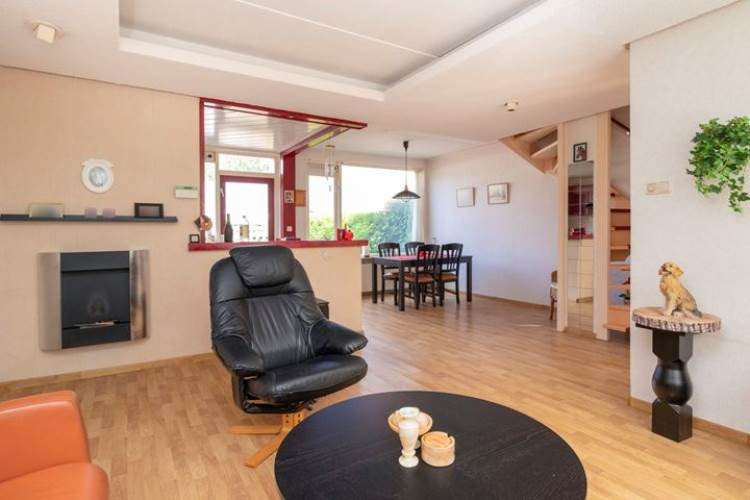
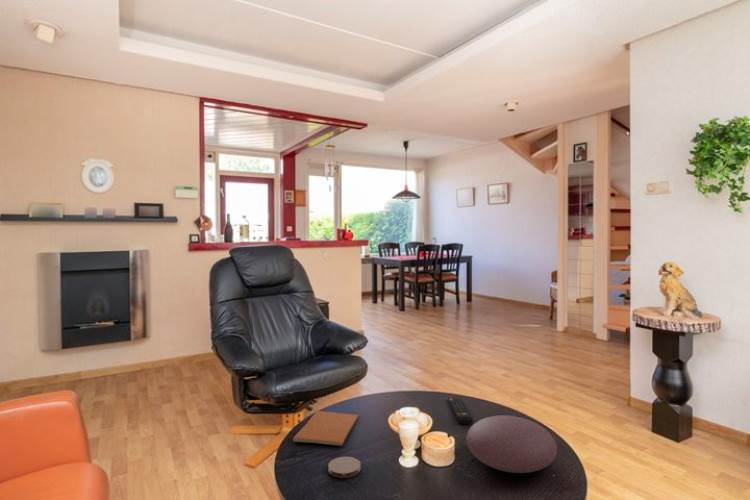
+ coaster (344, 466)
+ decorative bowl (510, 442)
+ book (328, 426)
+ remote control (459, 409)
